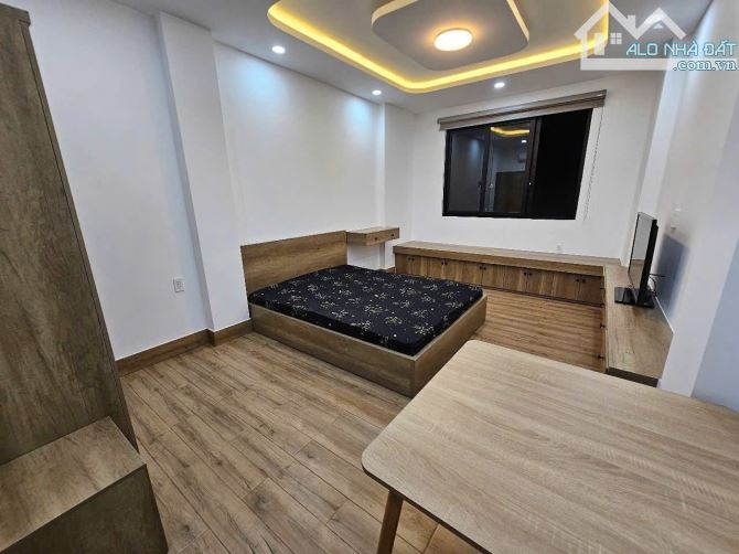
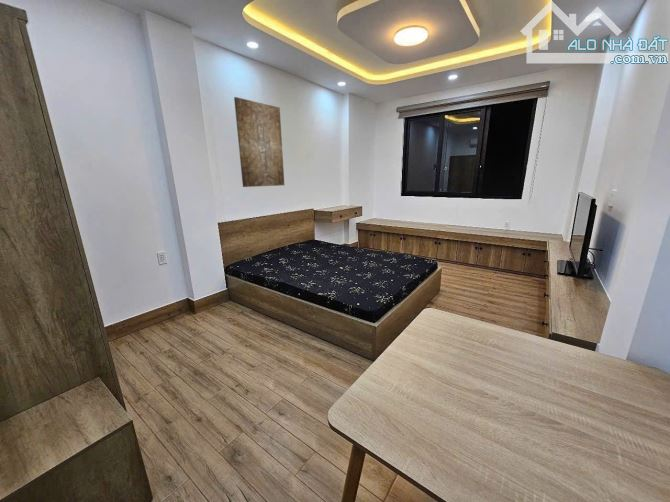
+ wall art (261, 145)
